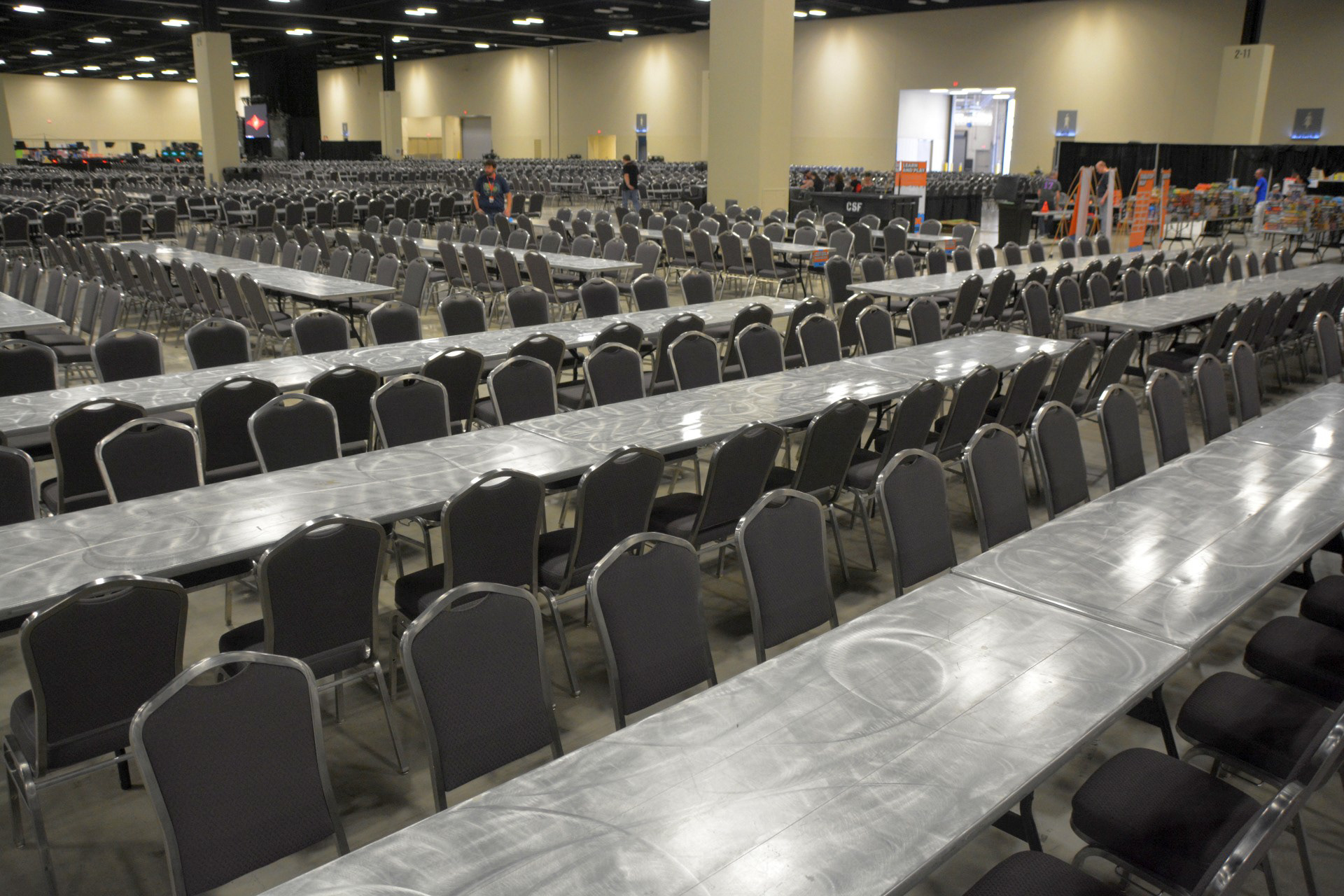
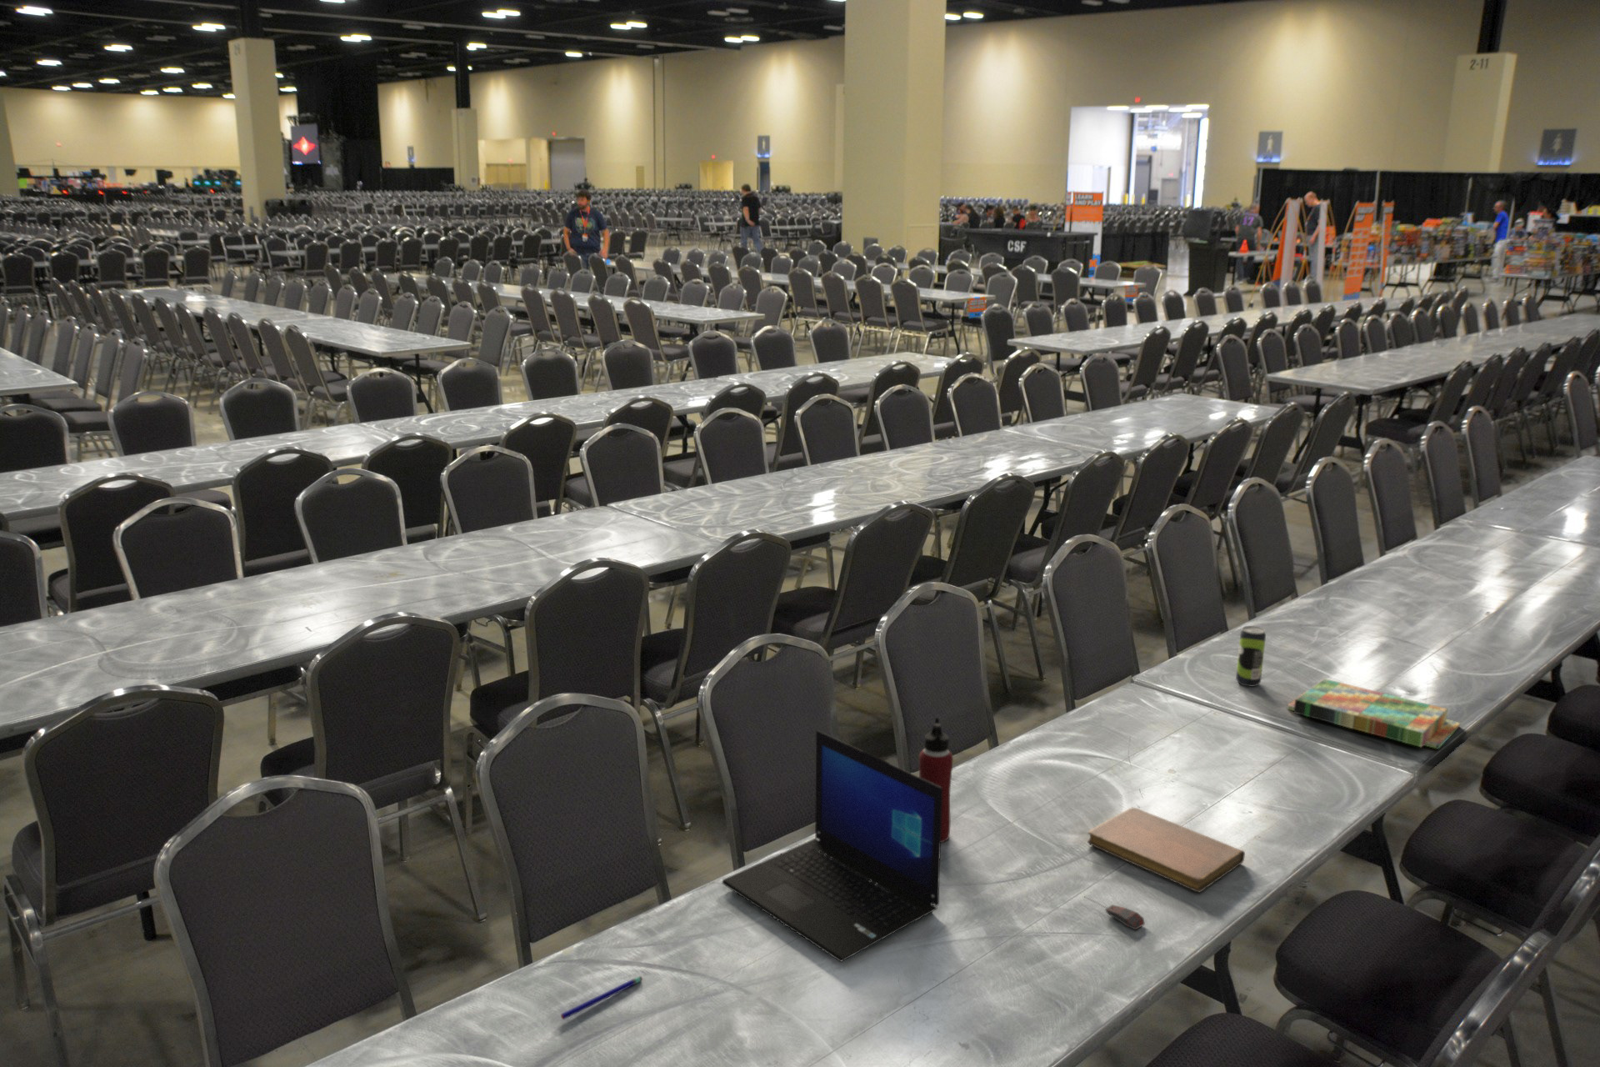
+ notebook (1164, 846)
+ board game (1371, 711)
+ computer mouse (1112, 910)
+ laptop (829, 837)
+ beverage can (1250, 656)
+ pen (602, 997)
+ water bottle (935, 779)
